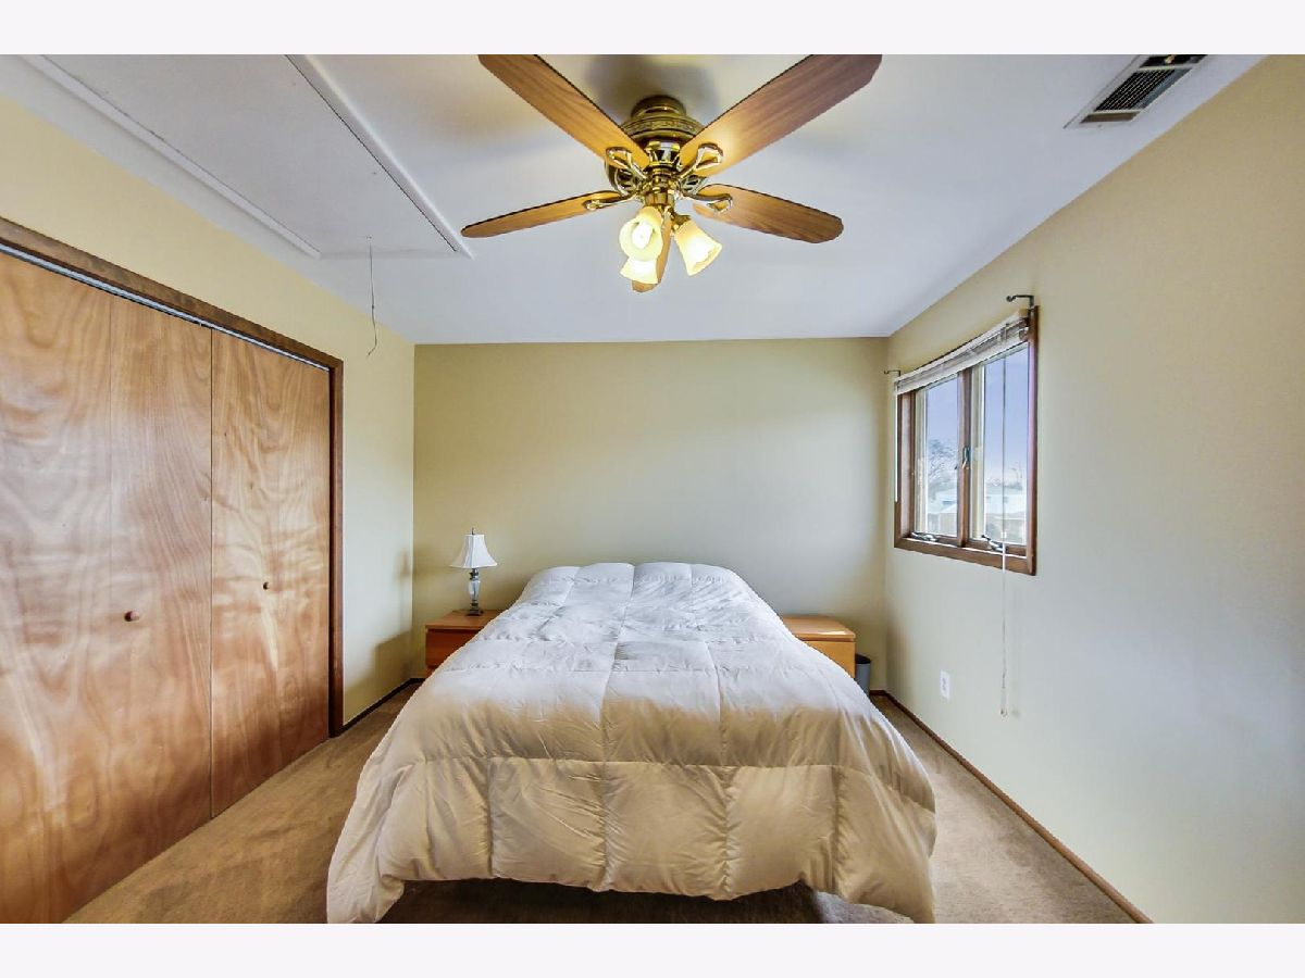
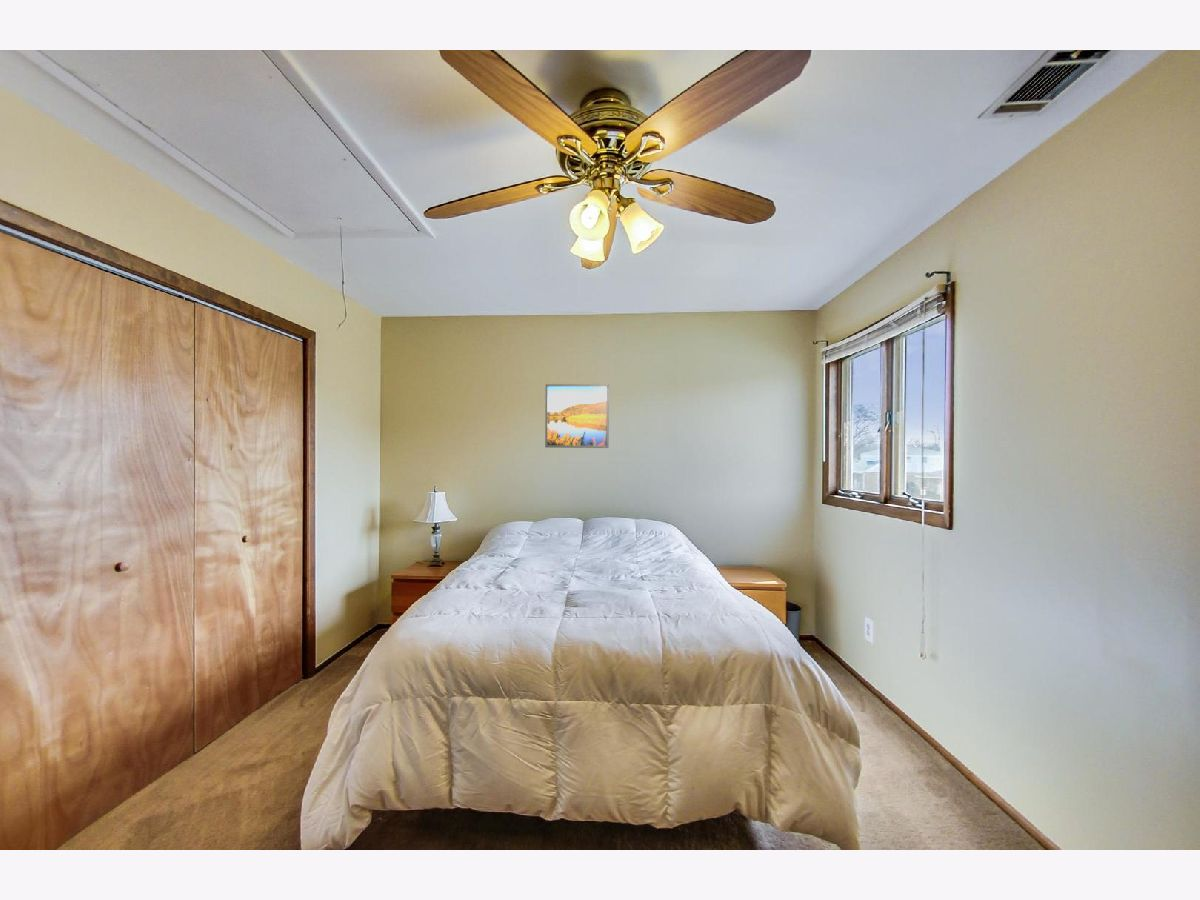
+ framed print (577, 415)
